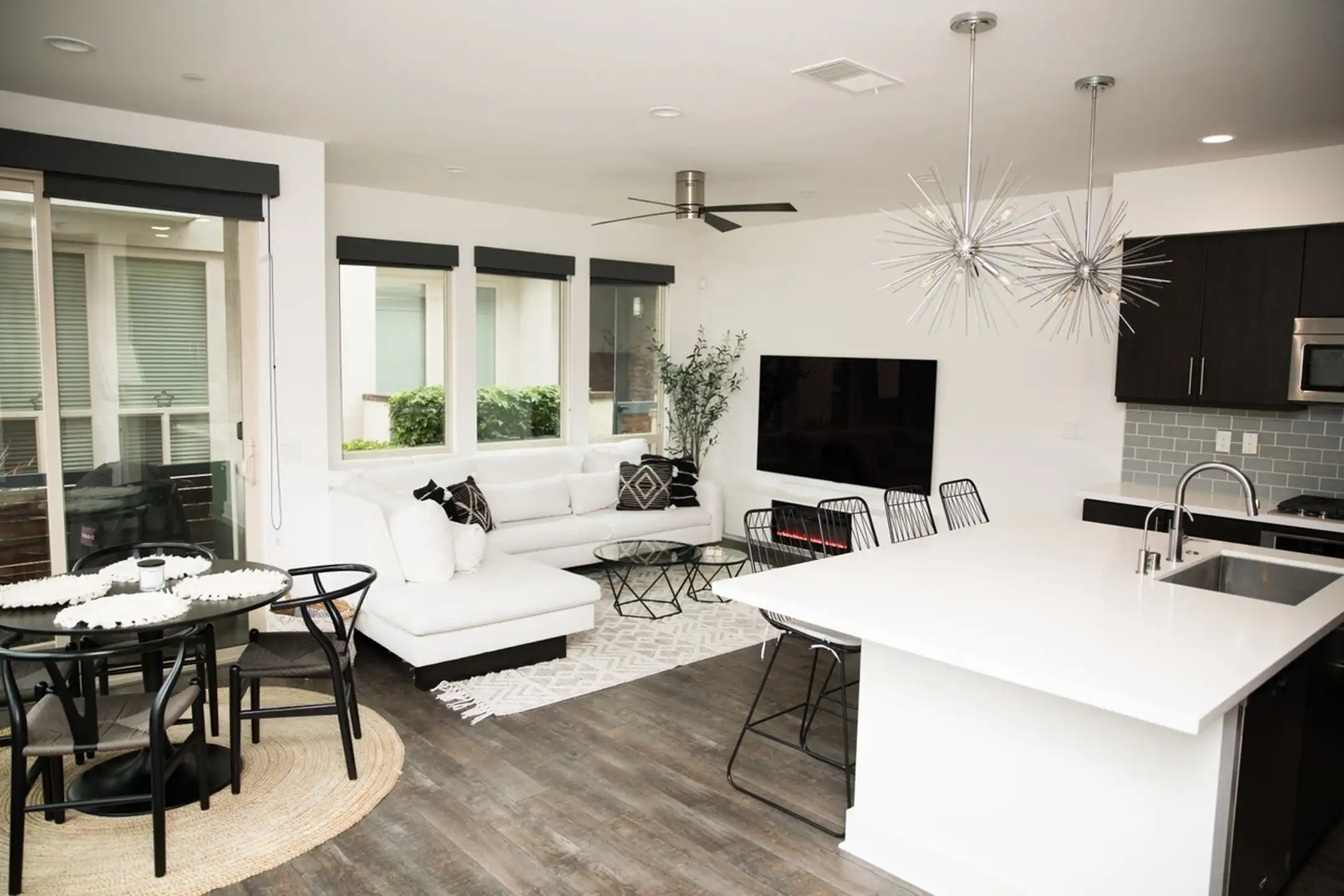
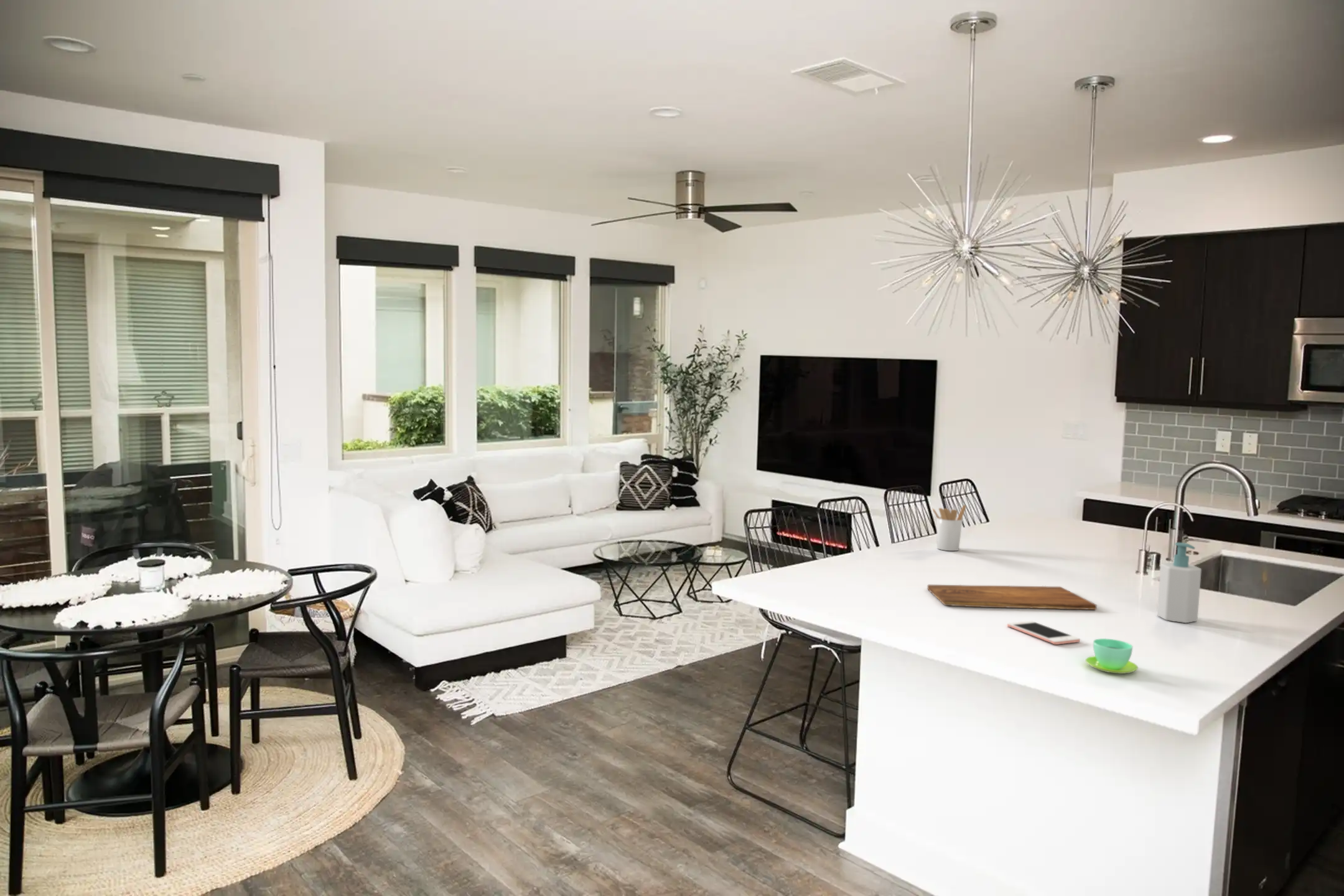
+ utensil holder (948, 527)
+ cell phone (1042, 632)
+ cutting board (1007, 596)
+ cup (1111, 656)
+ soap bottle (1179, 581)
